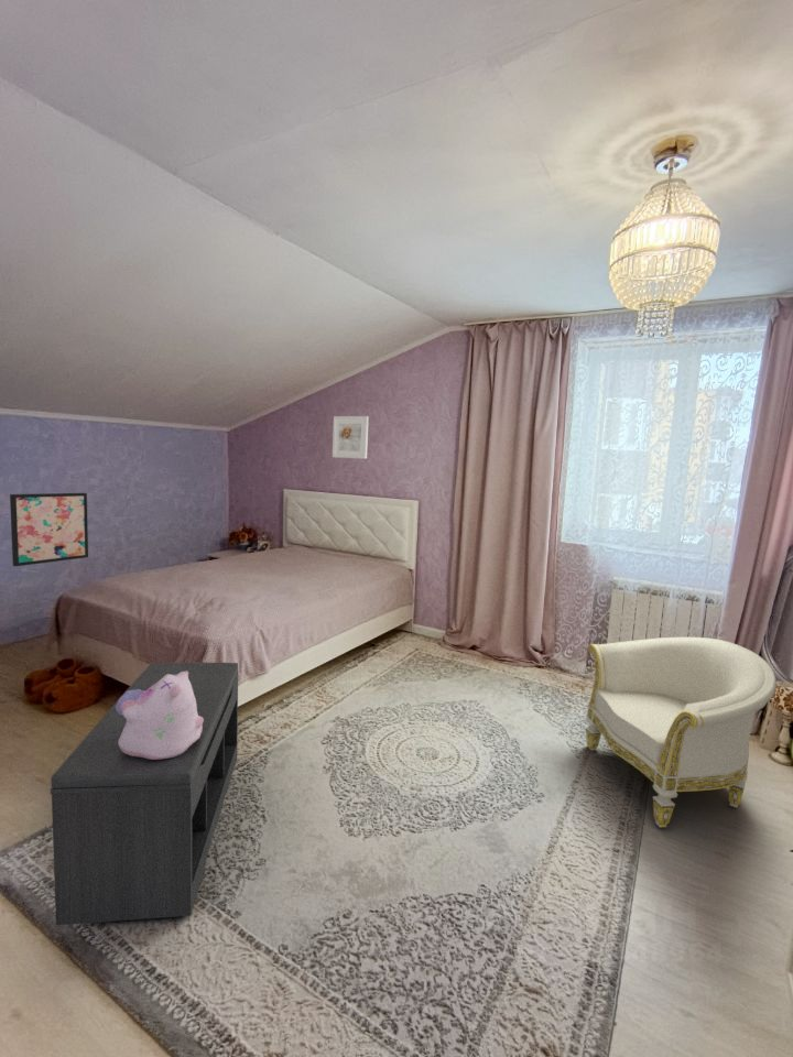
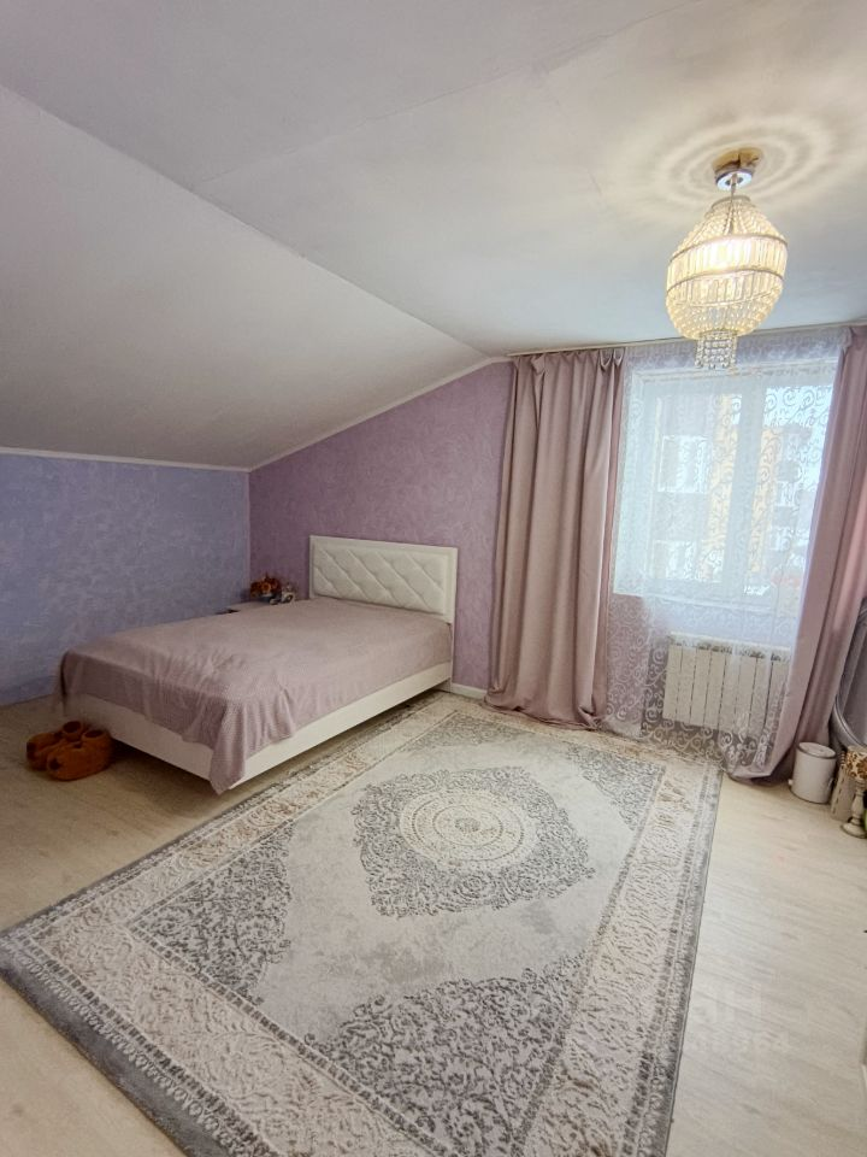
- bench (166, 765)
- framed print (349, 437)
- armchair (676, 715)
- wall art (51, 527)
- plush toy (159, 709)
